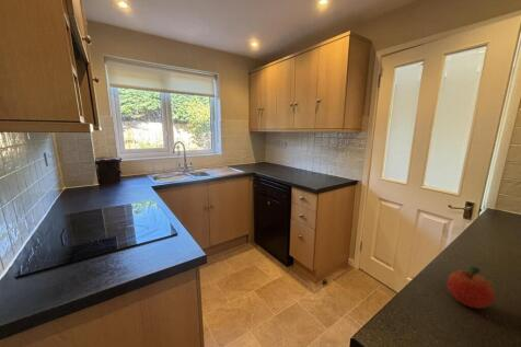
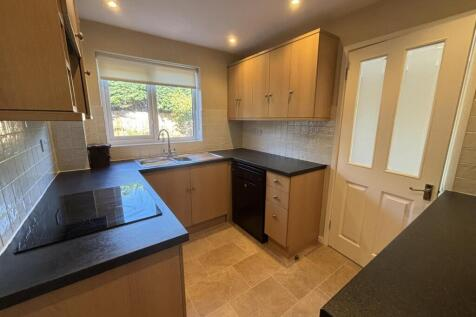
- fruit (470, 286)
